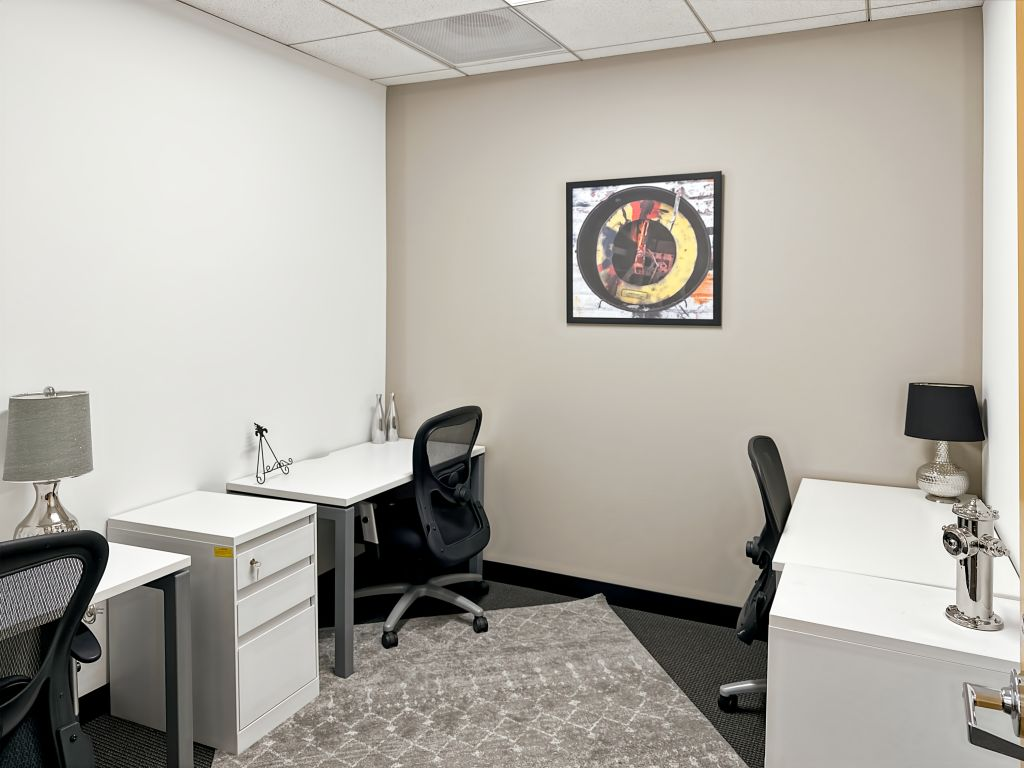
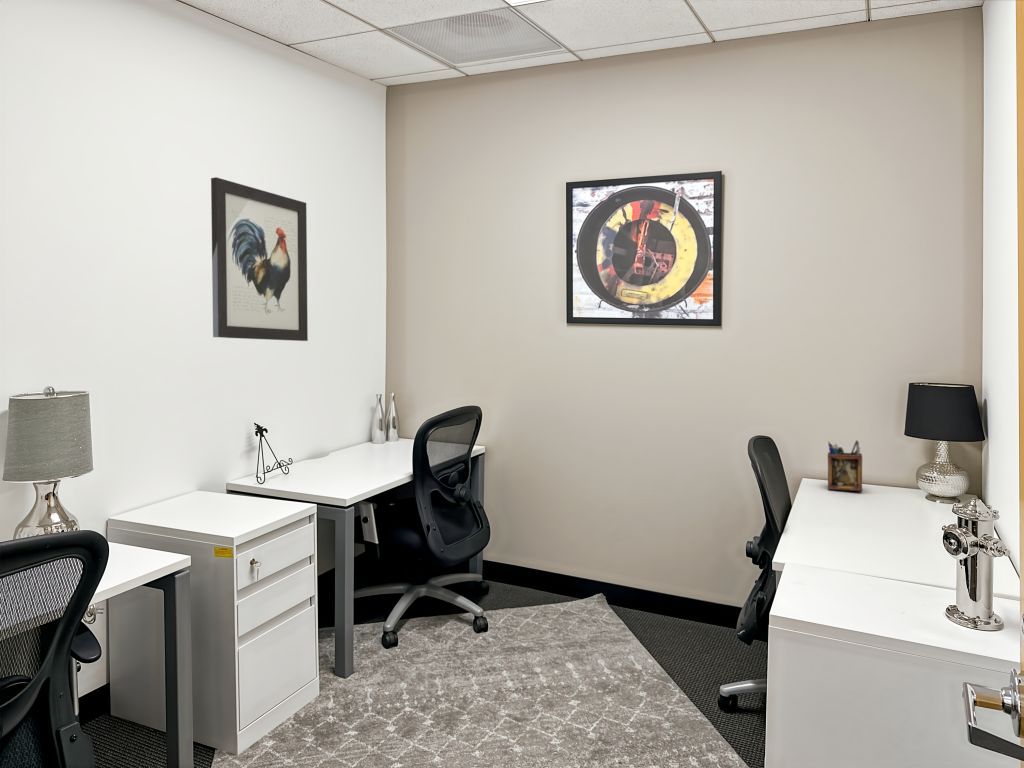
+ desk organizer (844, 464)
+ wall art (262, 265)
